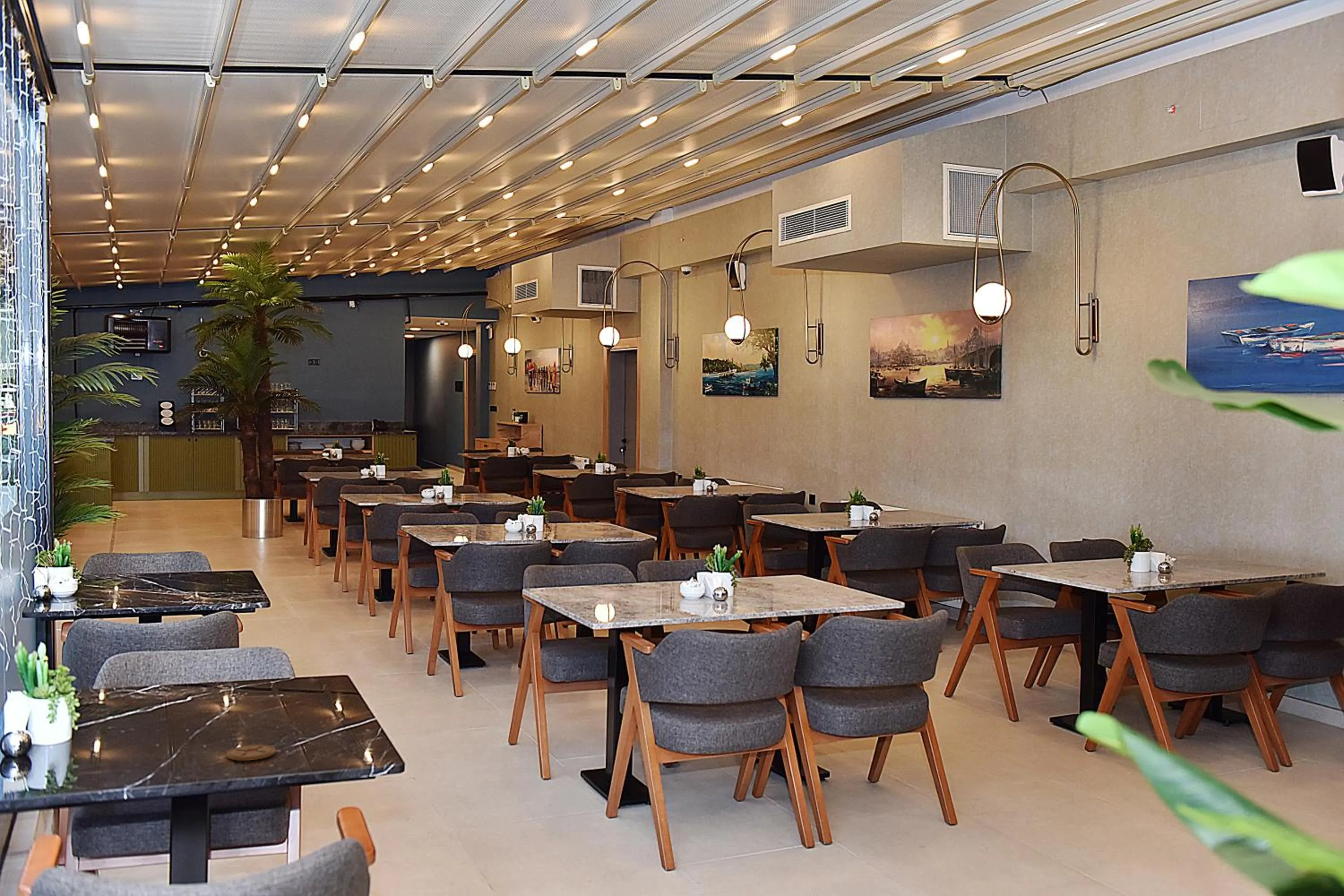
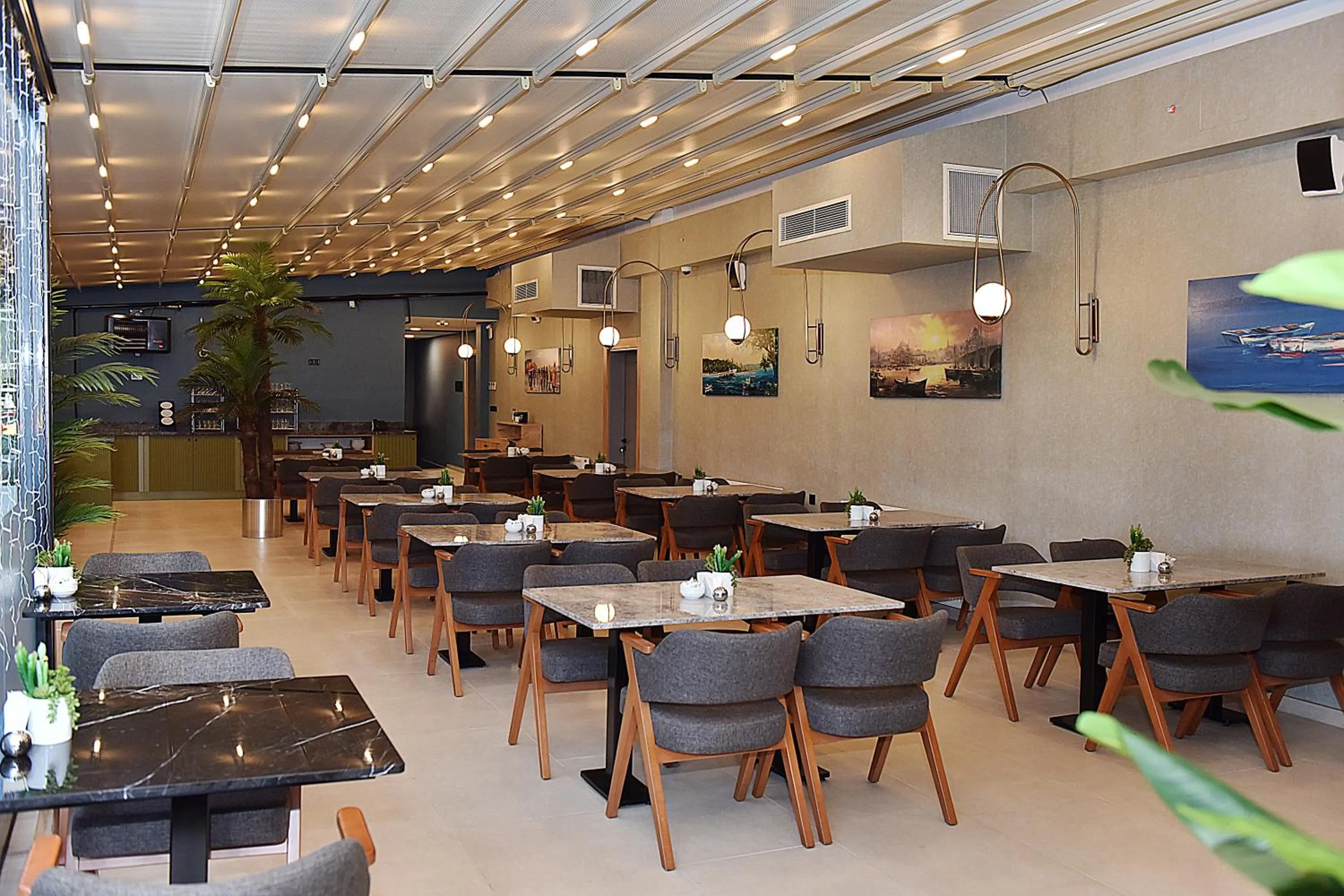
- coaster (251, 752)
